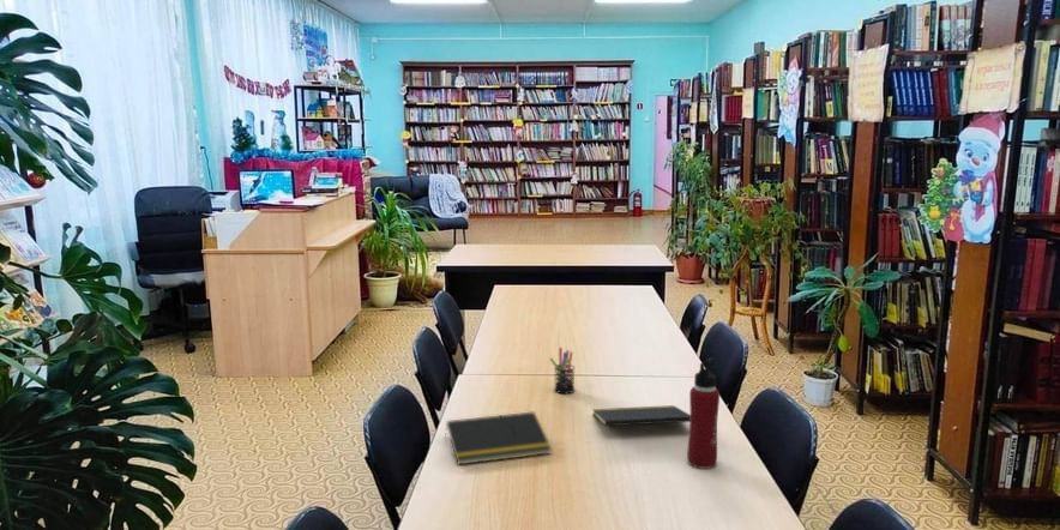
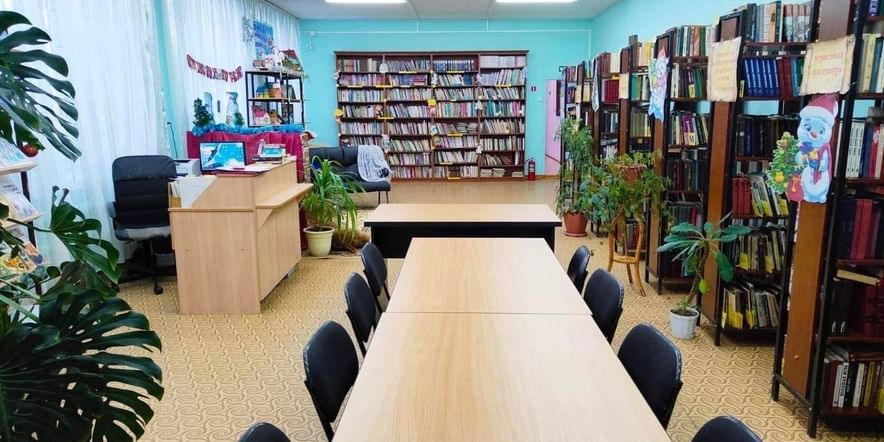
- notepad (640, 415)
- notepad (498, 436)
- water bottle (704, 411)
- pen holder (561, 369)
